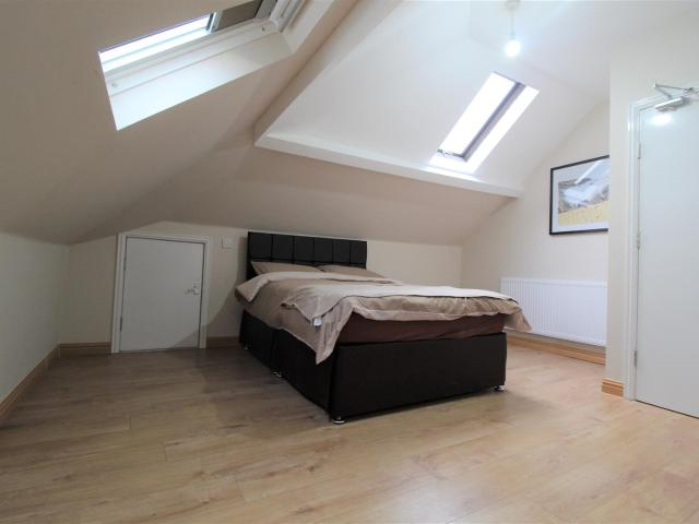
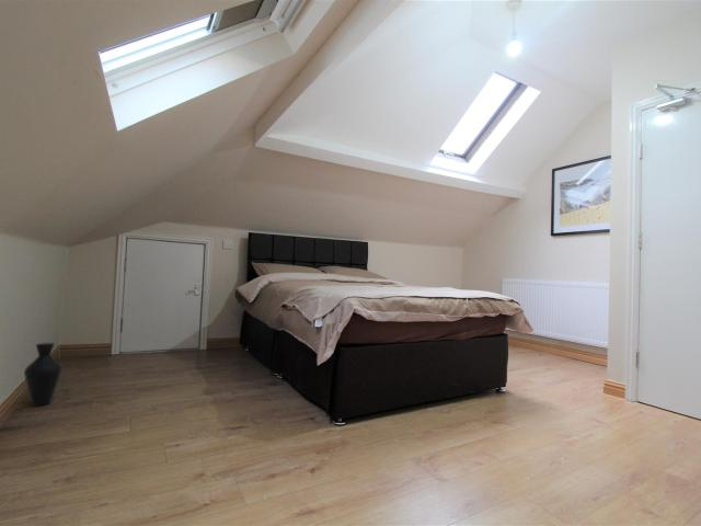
+ vase (43, 374)
